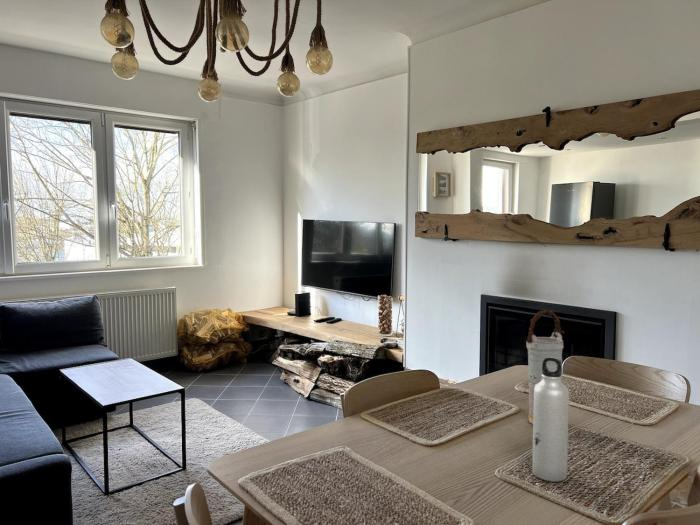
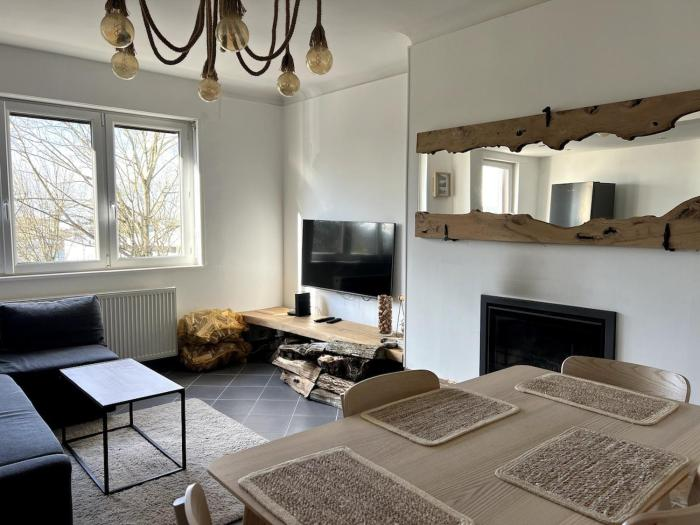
- vase (547, 366)
- water bottle (550, 416)
